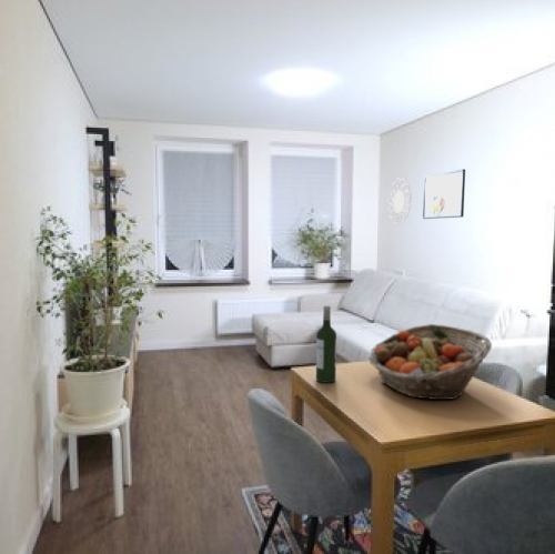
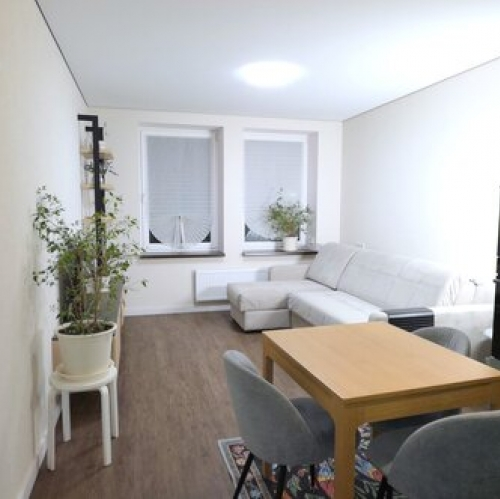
- wine bottle (326, 343)
- fruit basket (426, 359)
- decorative wall piece (398, 201)
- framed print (442, 195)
